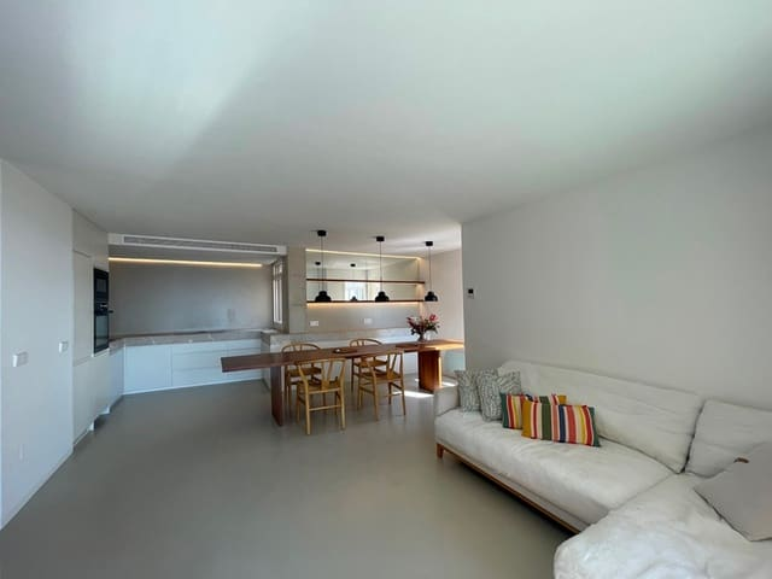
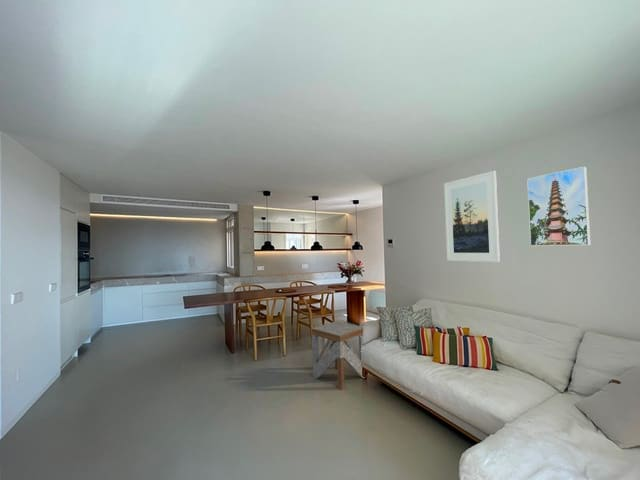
+ side table (338, 352)
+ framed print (469, 219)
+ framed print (556, 209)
